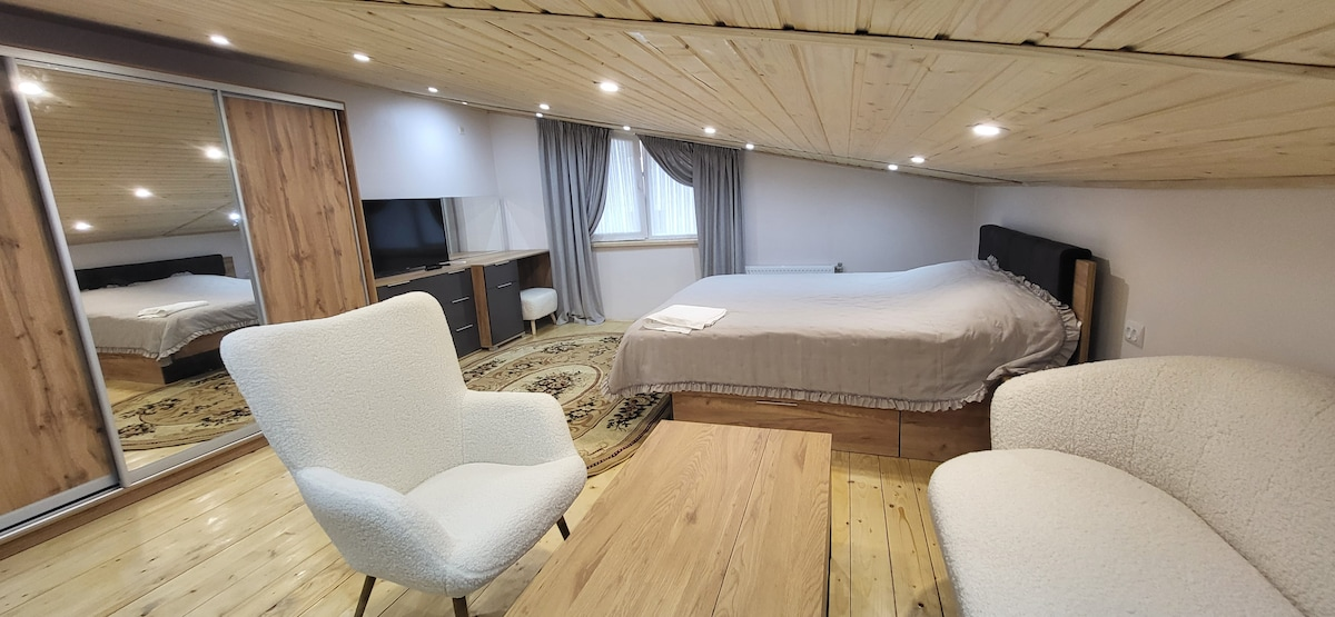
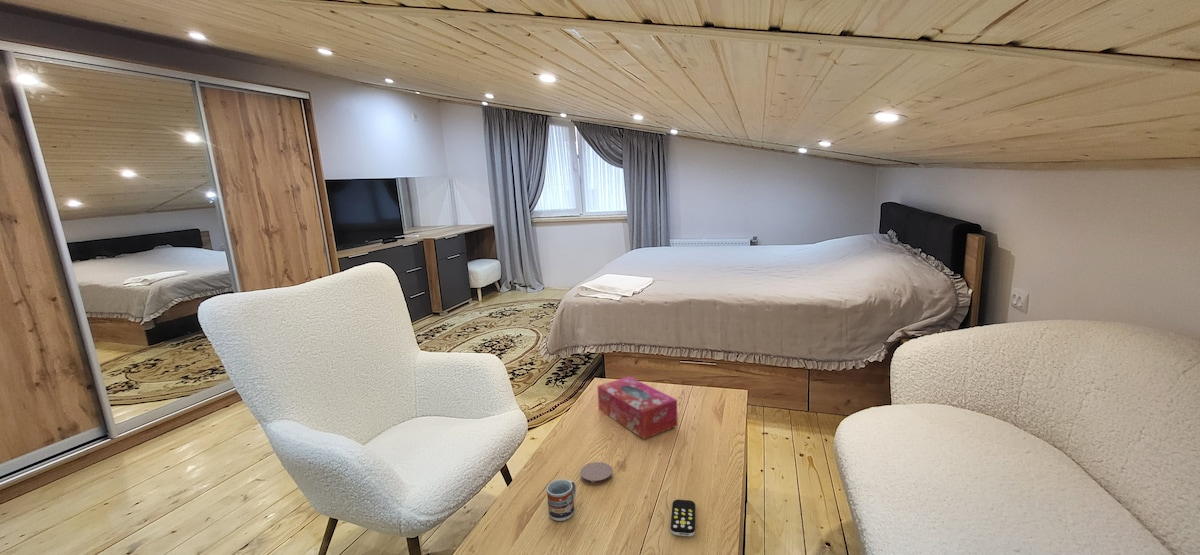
+ cup (563, 497)
+ remote control (683, 516)
+ tissue box (635, 405)
+ coaster (596, 473)
